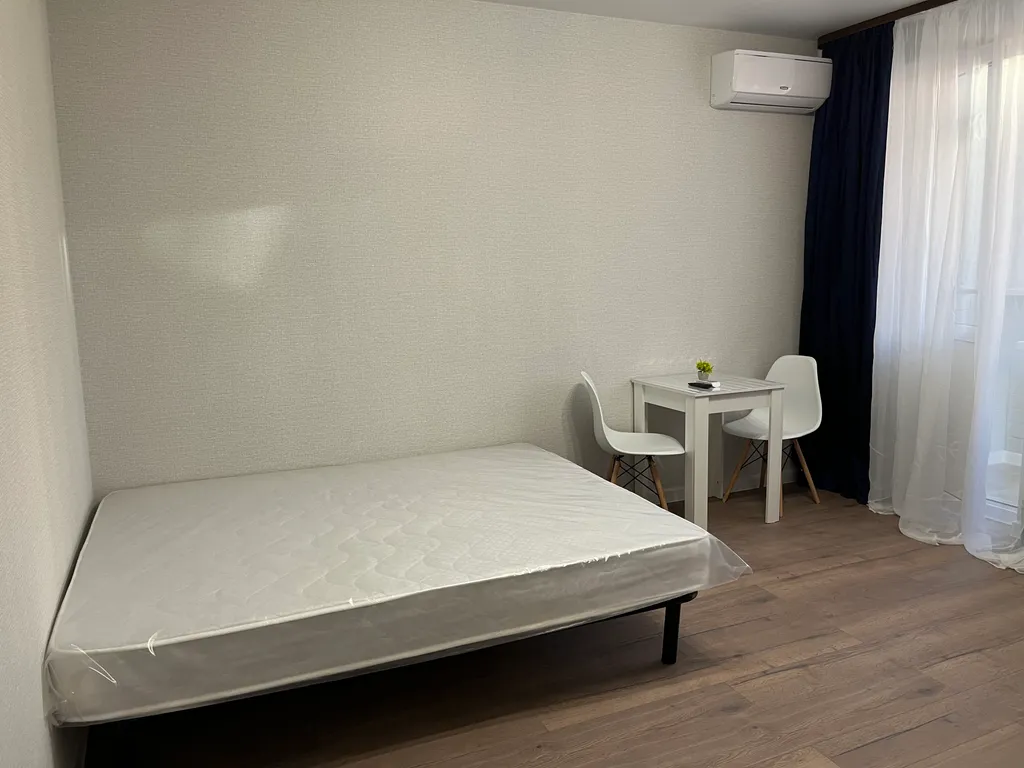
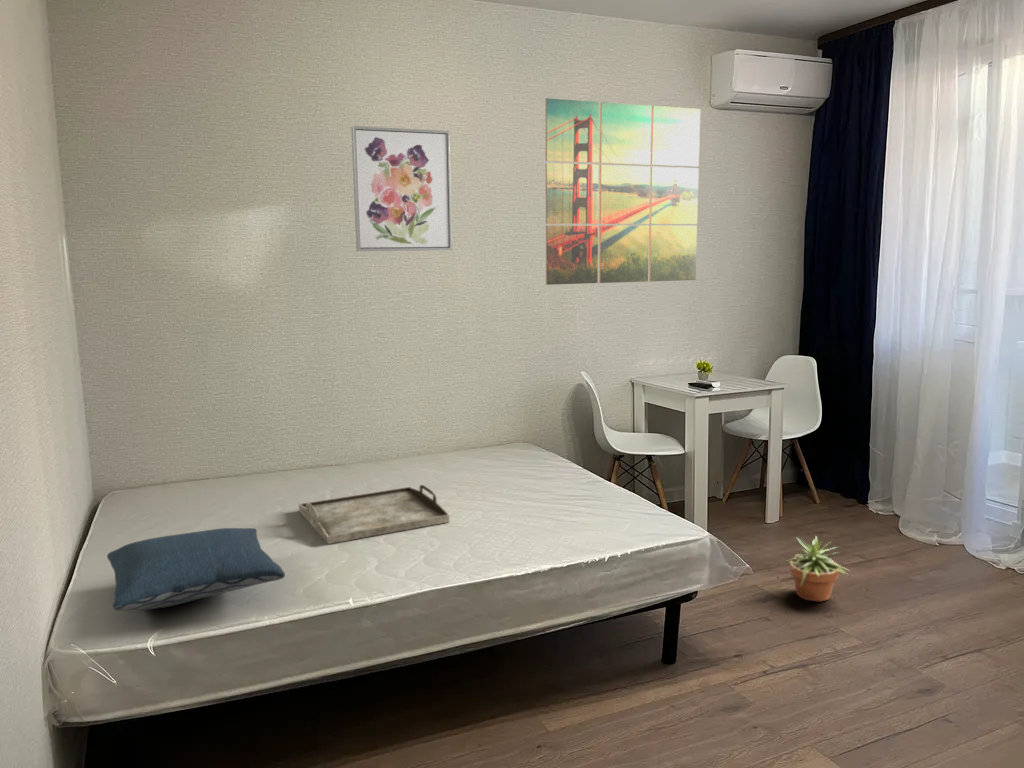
+ potted plant (812, 566)
+ serving tray (372, 506)
+ wall art (403, 190)
+ wall art (624, 194)
+ pillow (193, 566)
